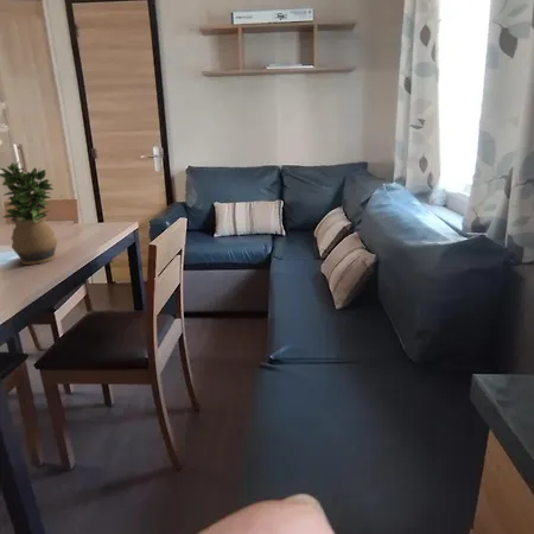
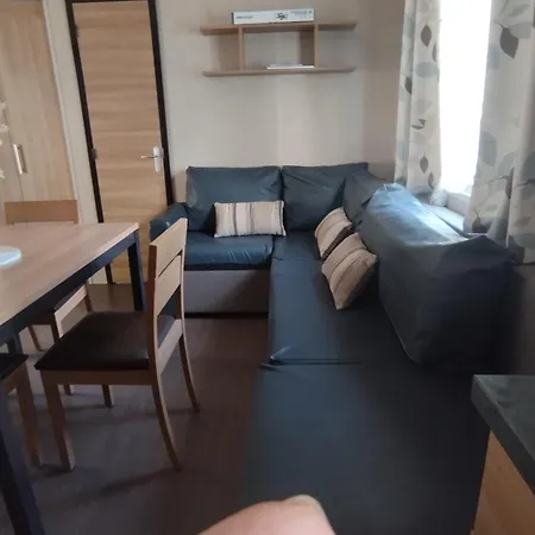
- potted plant (33, 211)
